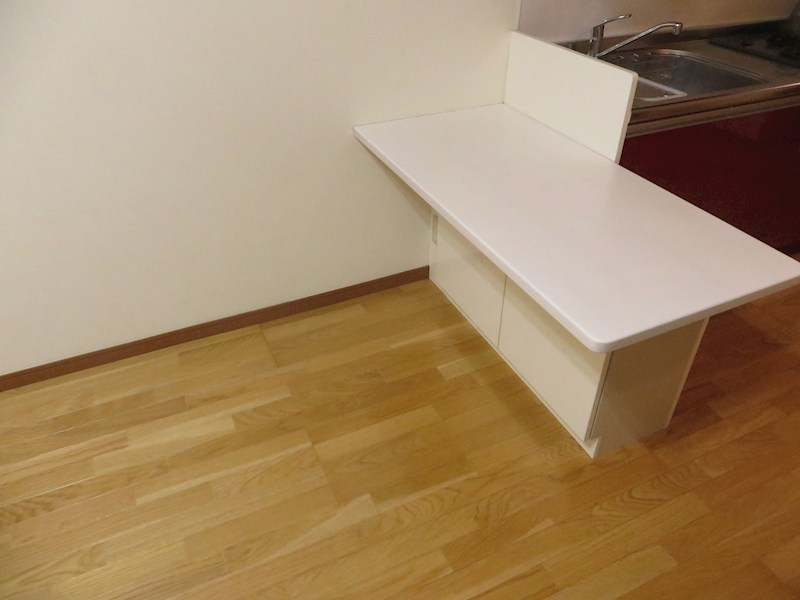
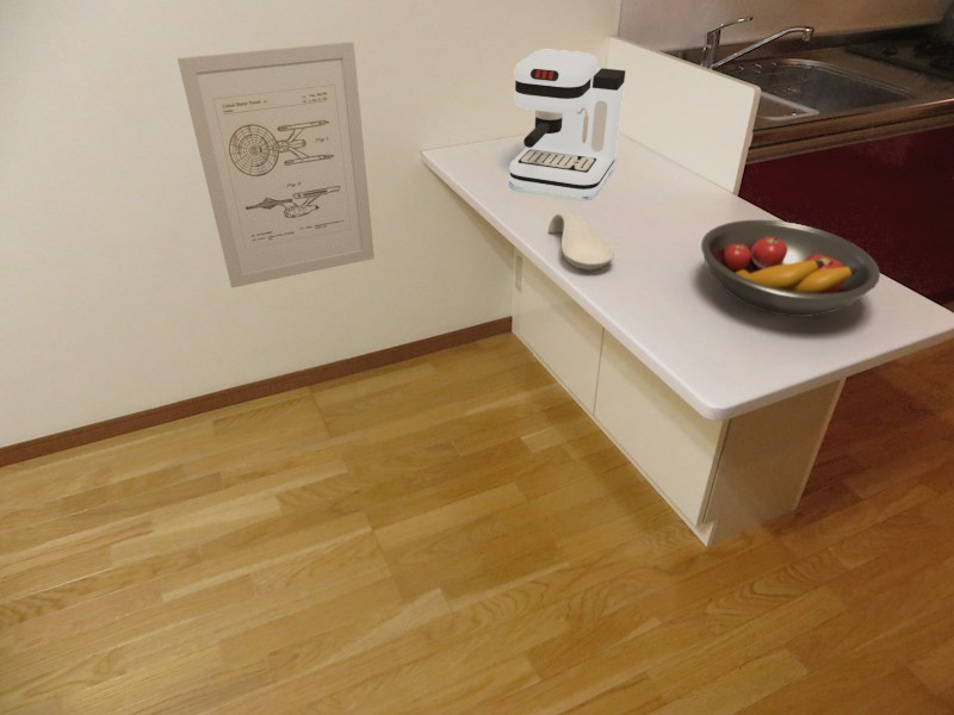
+ wall art (289, 170)
+ fruit bowl (782, 269)
+ spoon rest (576, 238)
+ coffee maker (564, 124)
